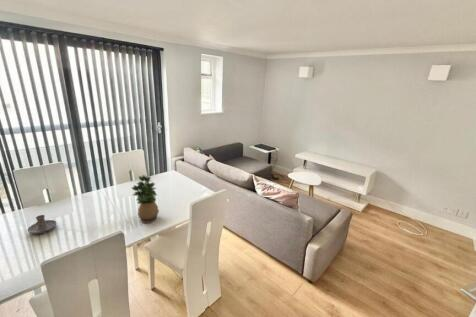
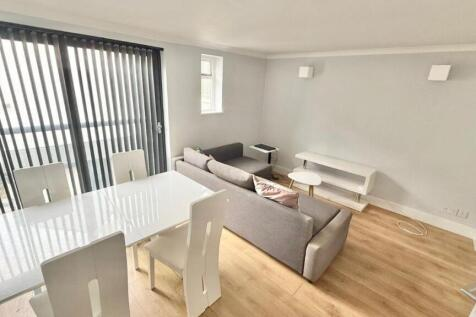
- potted plant (145, 199)
- candle holder (42, 224)
